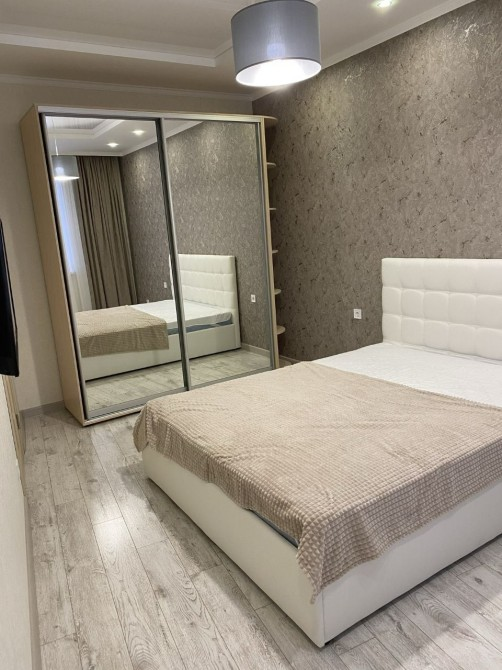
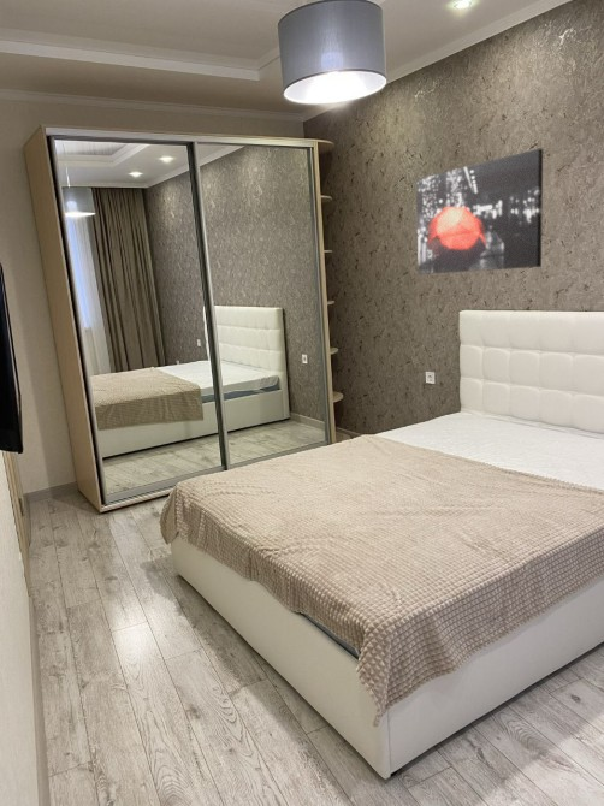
+ wall art (473, 219)
